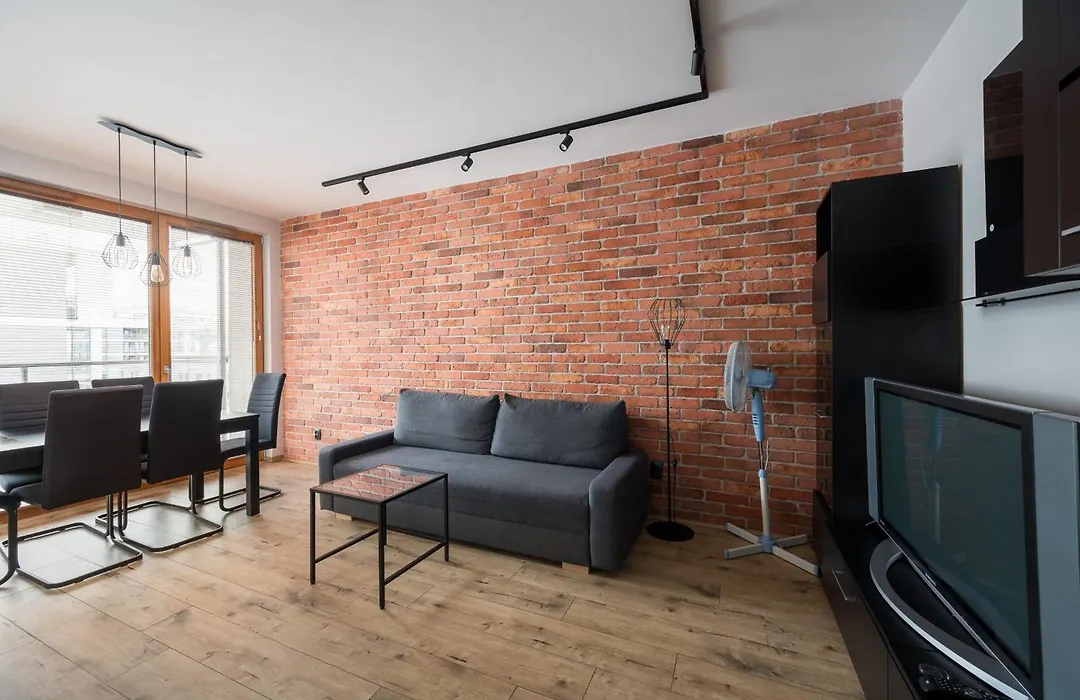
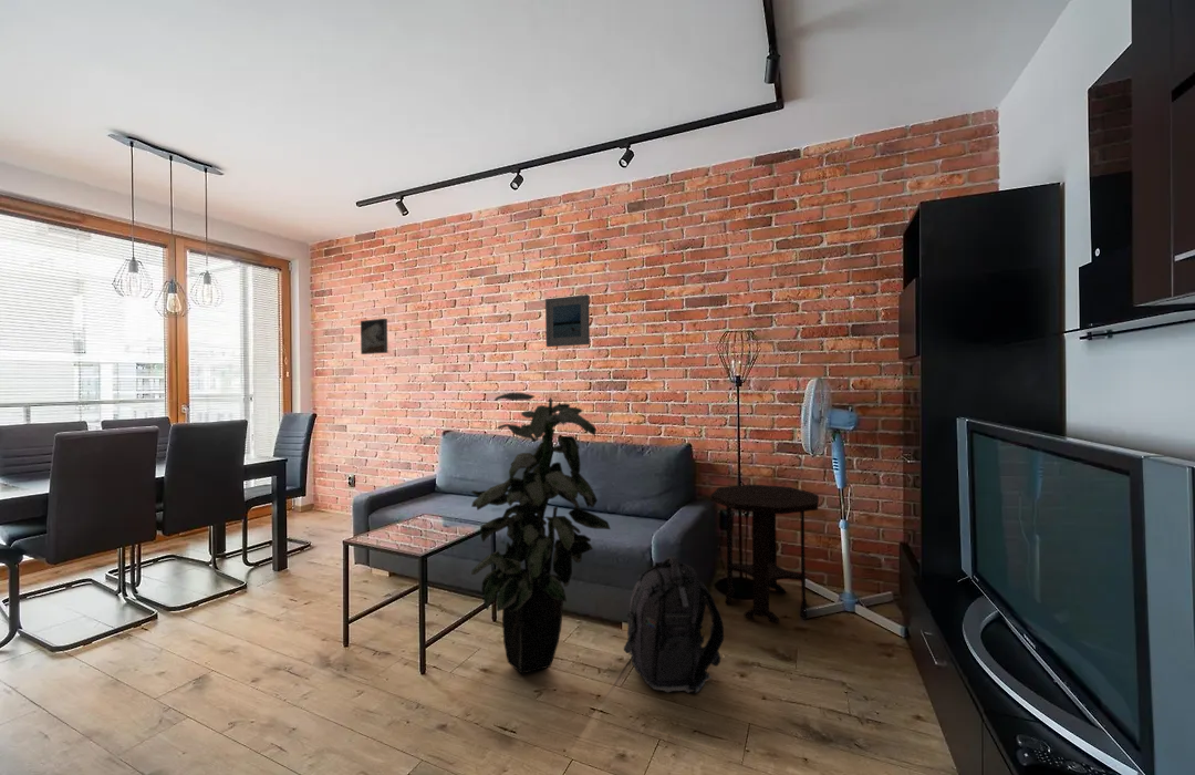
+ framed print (567, 321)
+ side table (765, 549)
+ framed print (374, 337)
+ indoor plant (533, 524)
+ backpack (672, 614)
